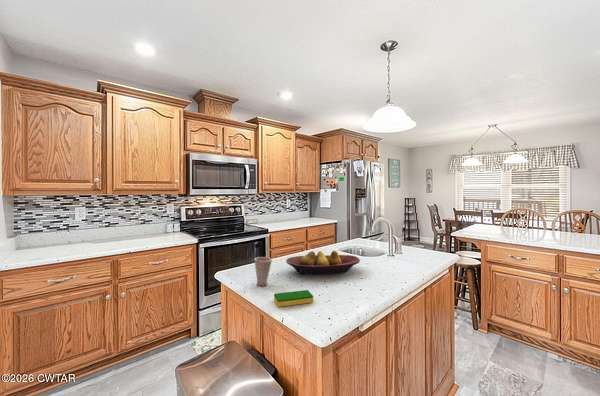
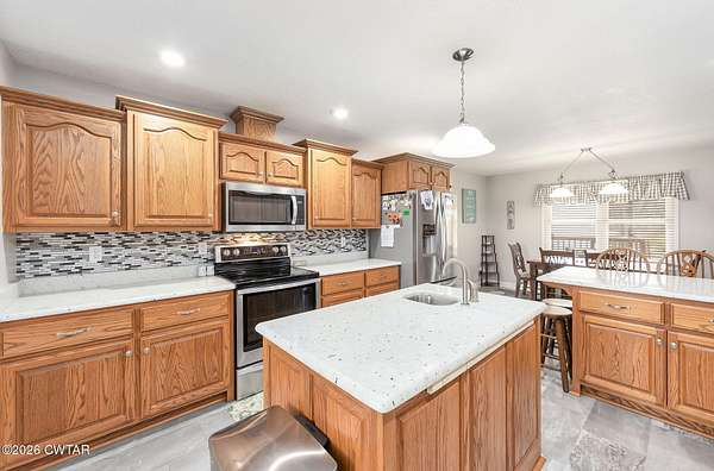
- dish sponge (293, 297)
- cup (263, 271)
- fruit bowl (323, 260)
